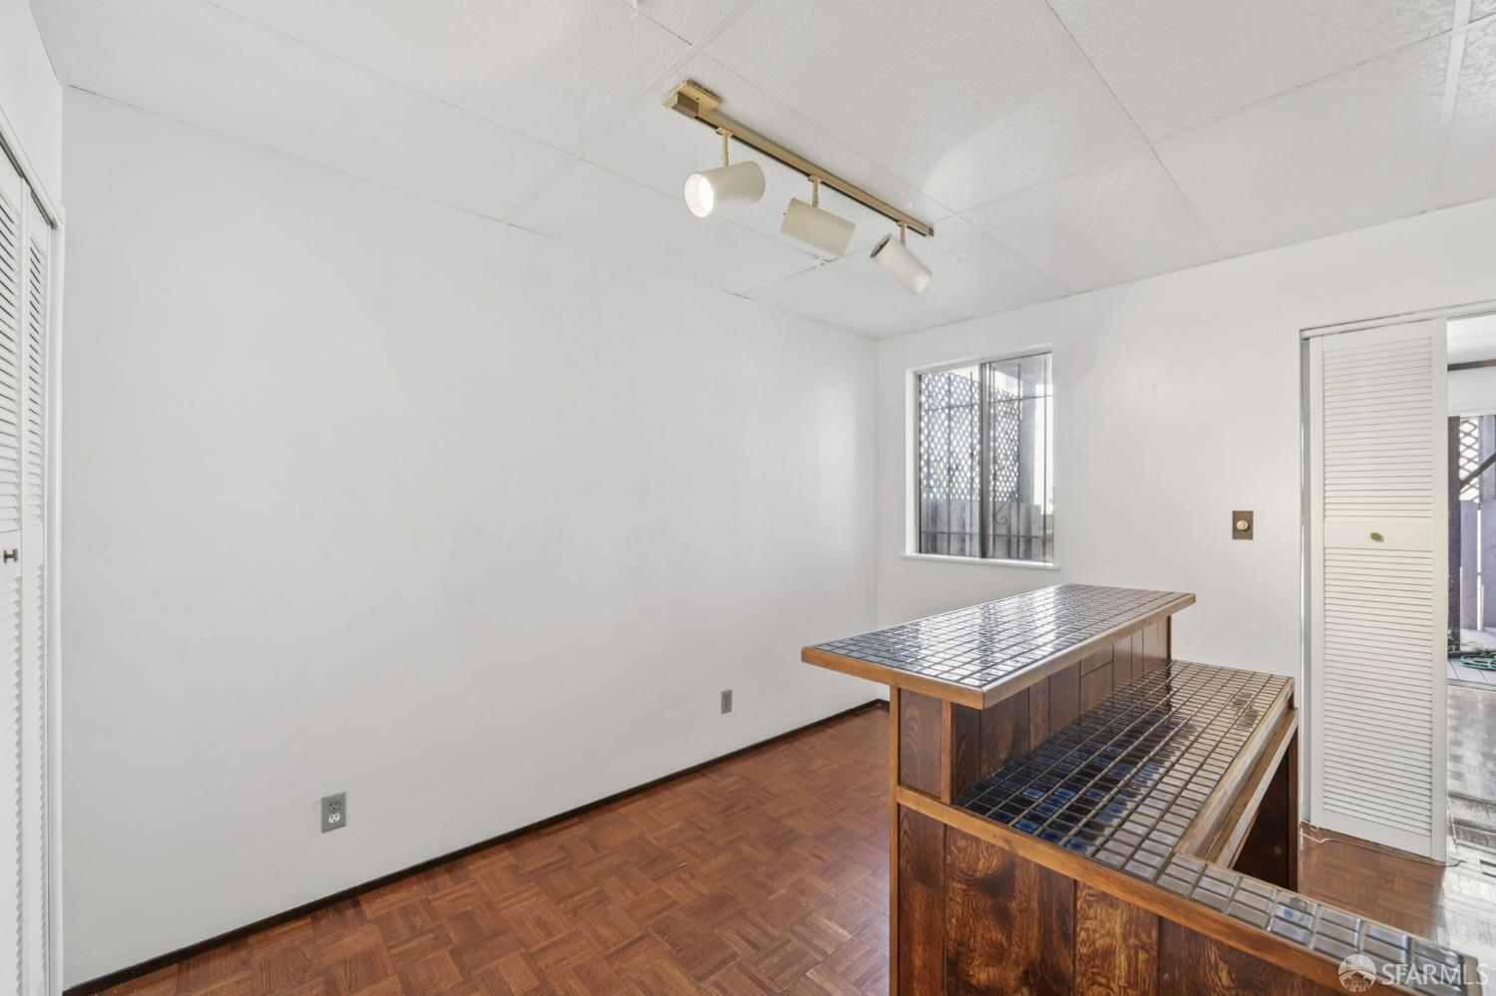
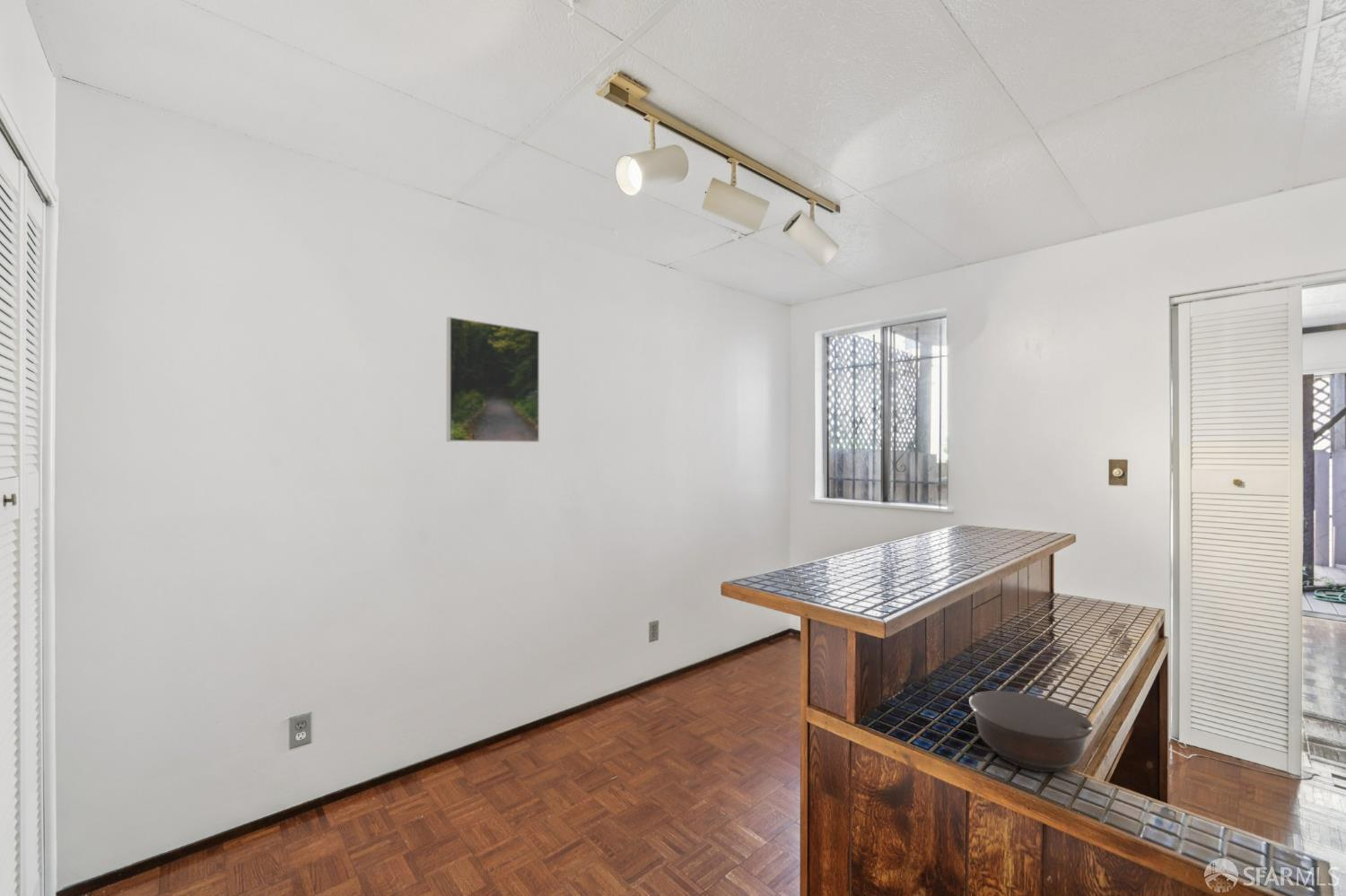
+ bowl (1027, 733)
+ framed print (495, 383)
